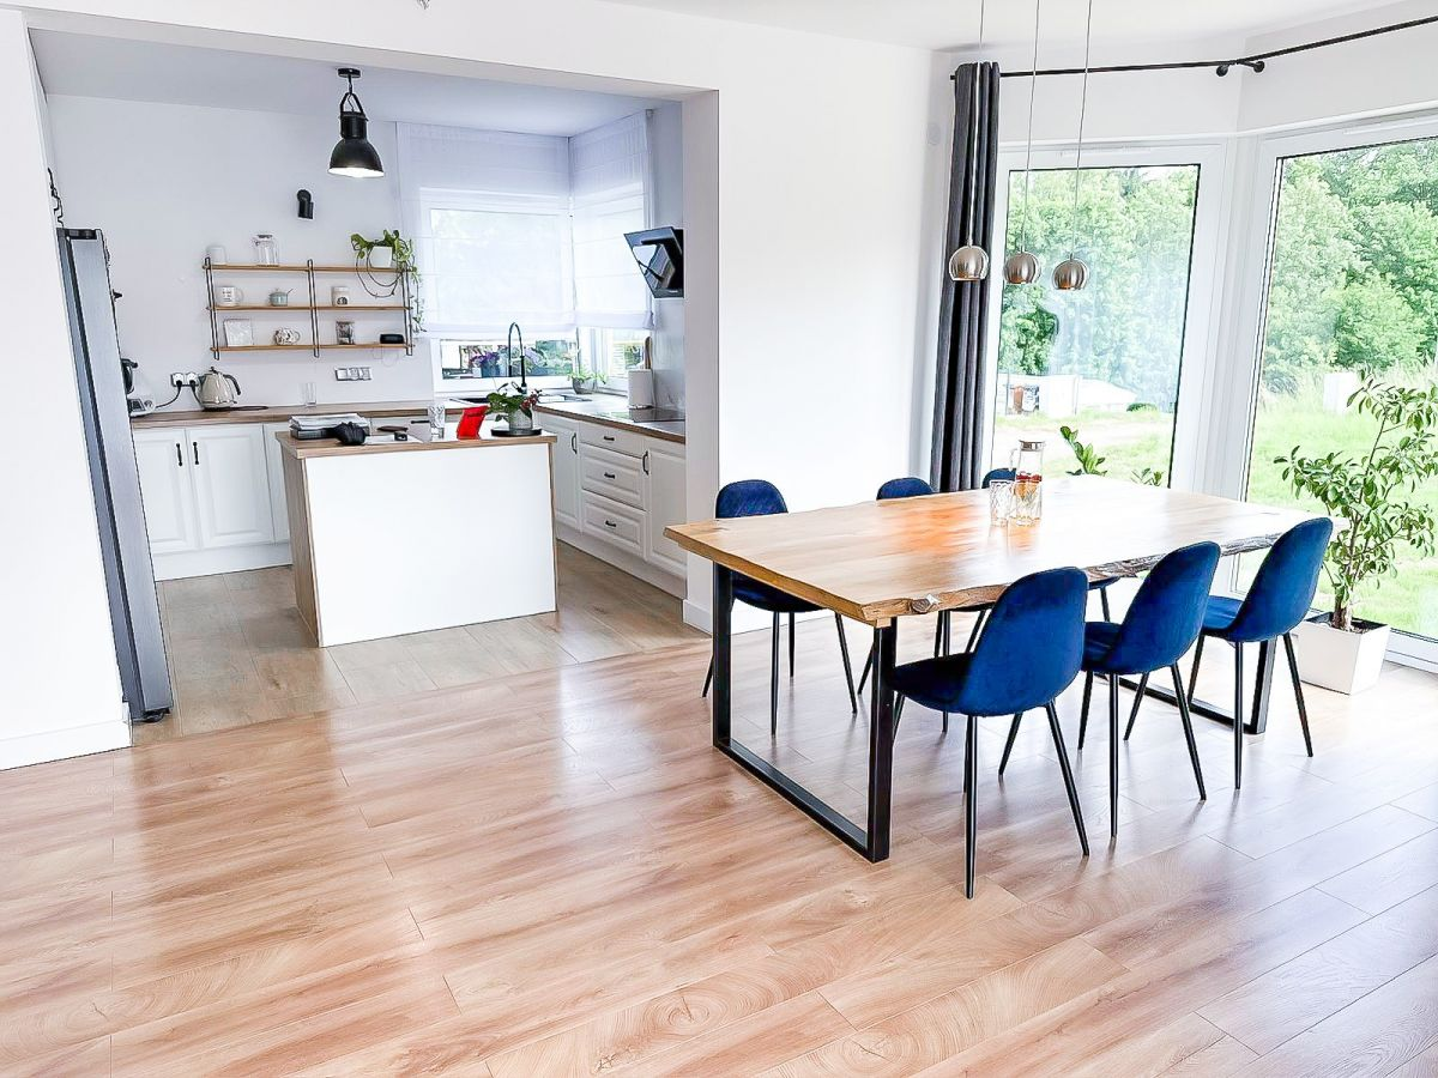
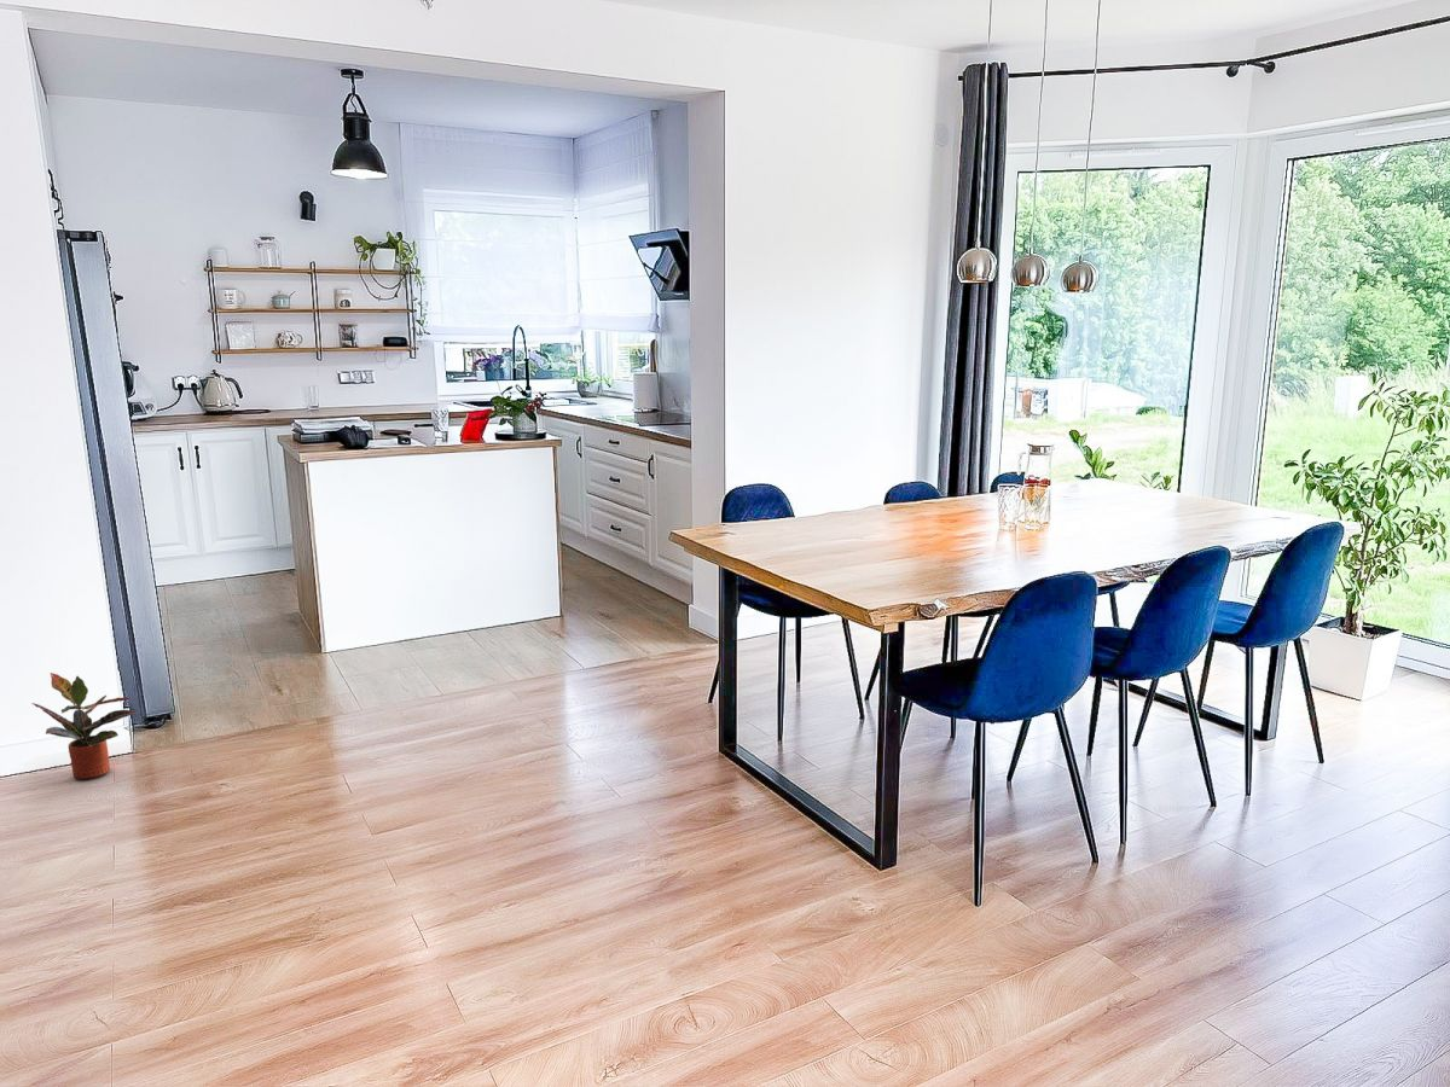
+ potted plant (86, 727)
